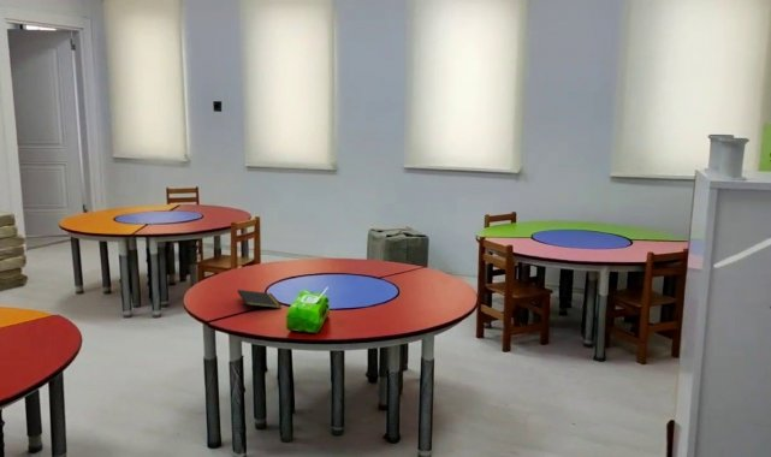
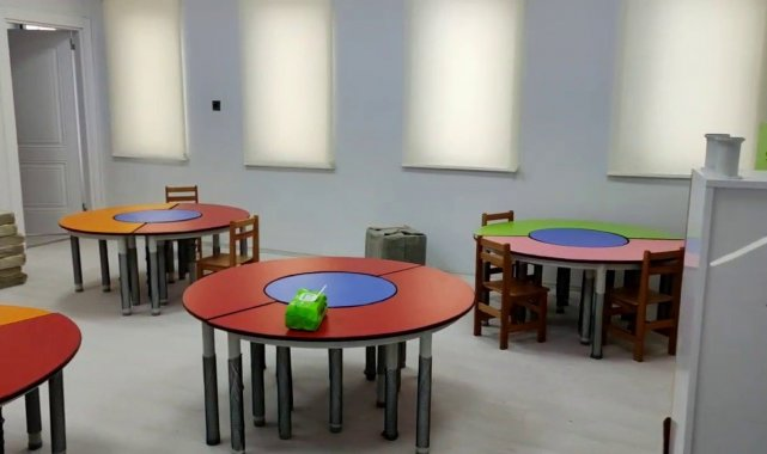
- notepad (259, 298)
